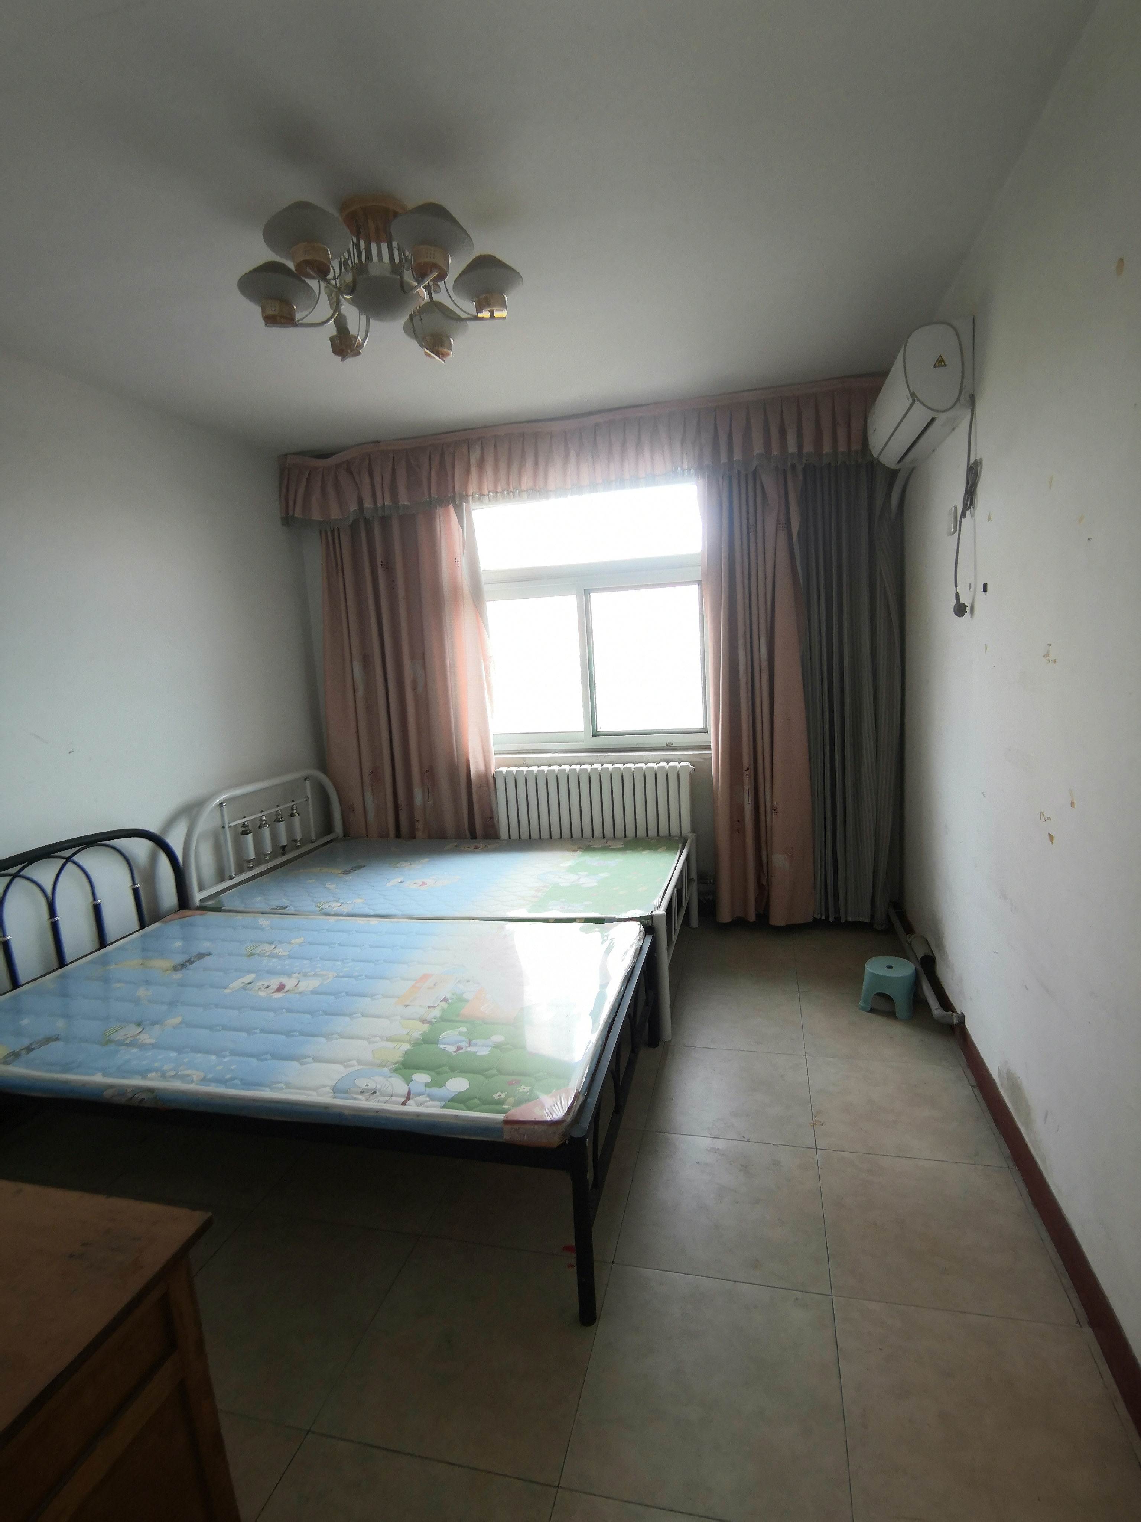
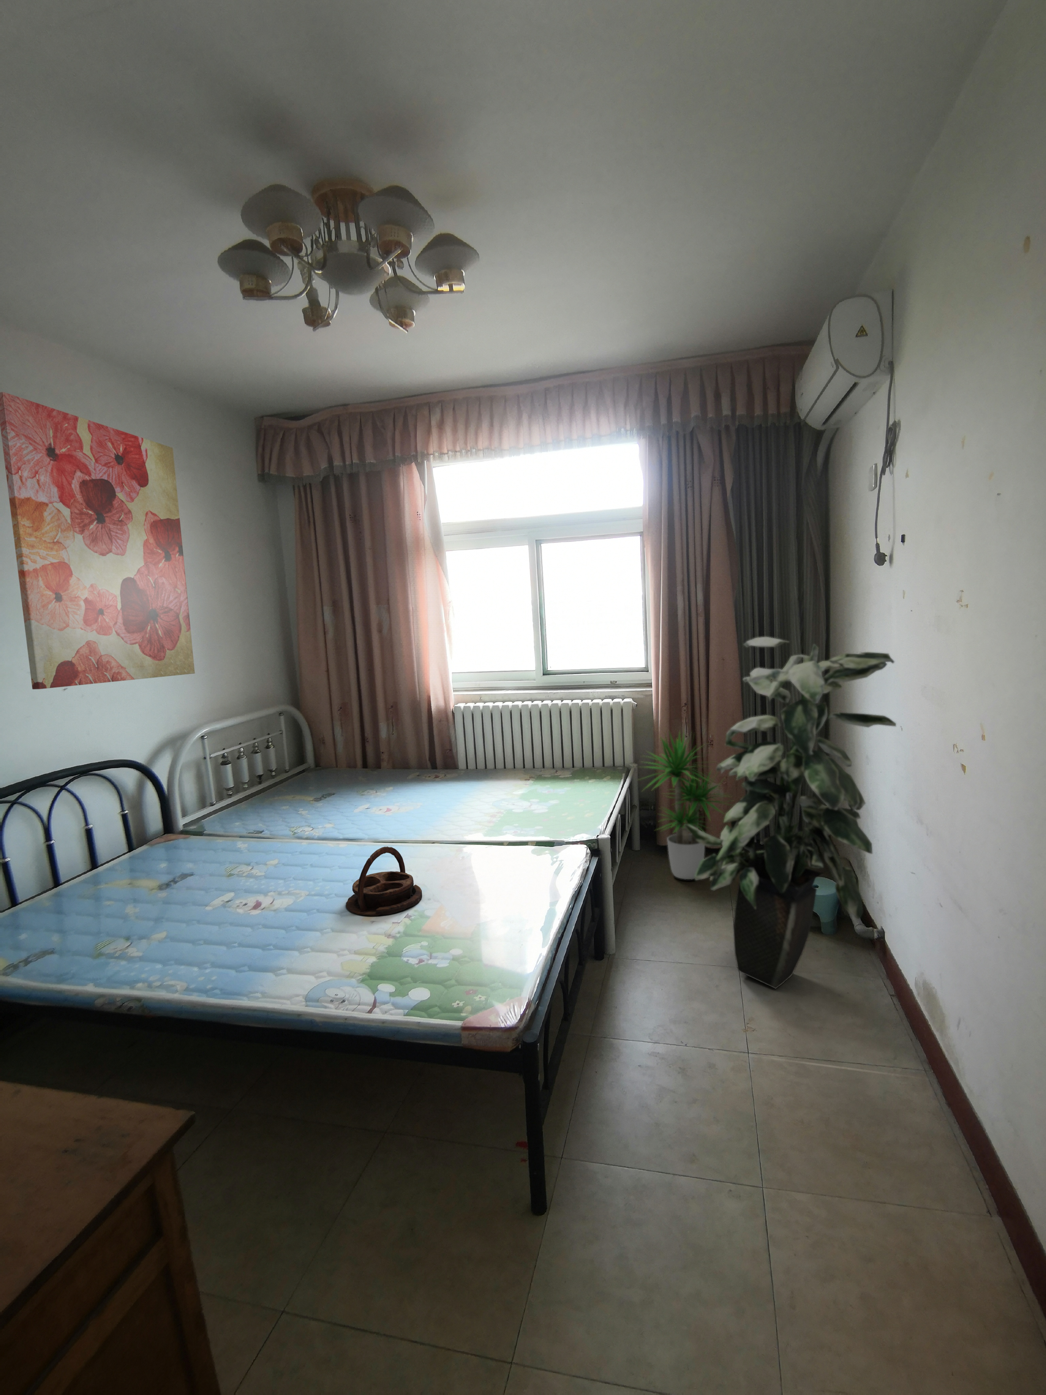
+ indoor plant (786, 811)
+ wall art (111, 555)
+ serving tray (382, 874)
+ potted plant (686, 803)
